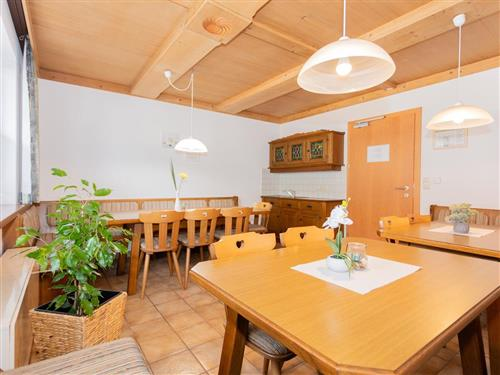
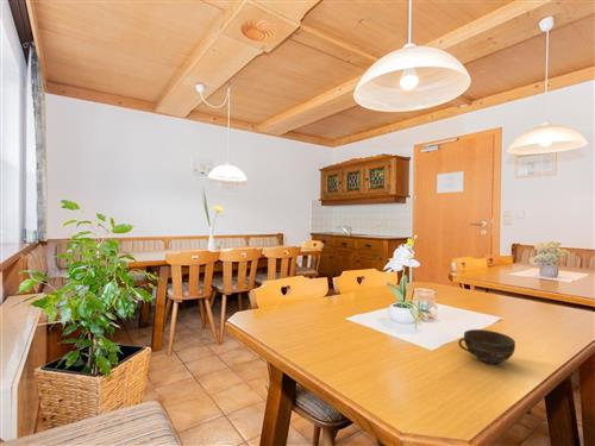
+ cup (483, 347)
